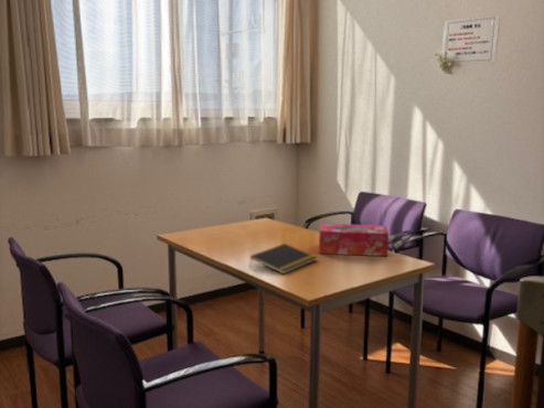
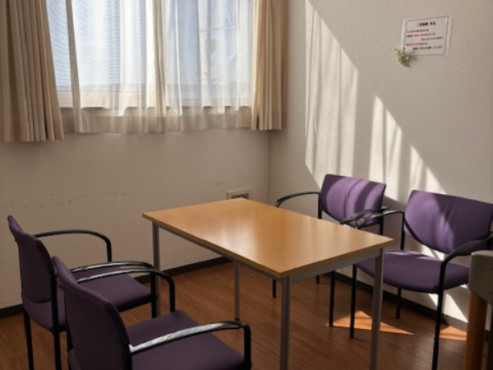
- notepad (284, 257)
- tissue box (352, 238)
